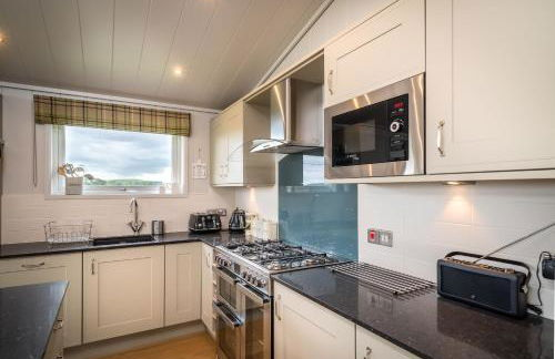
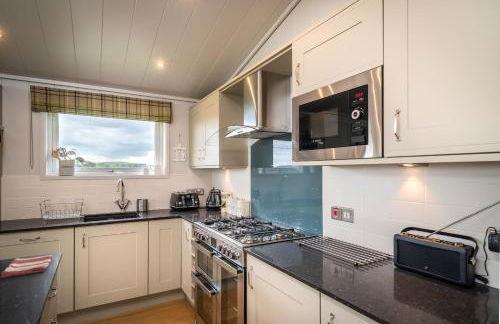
+ dish towel (29, 264)
